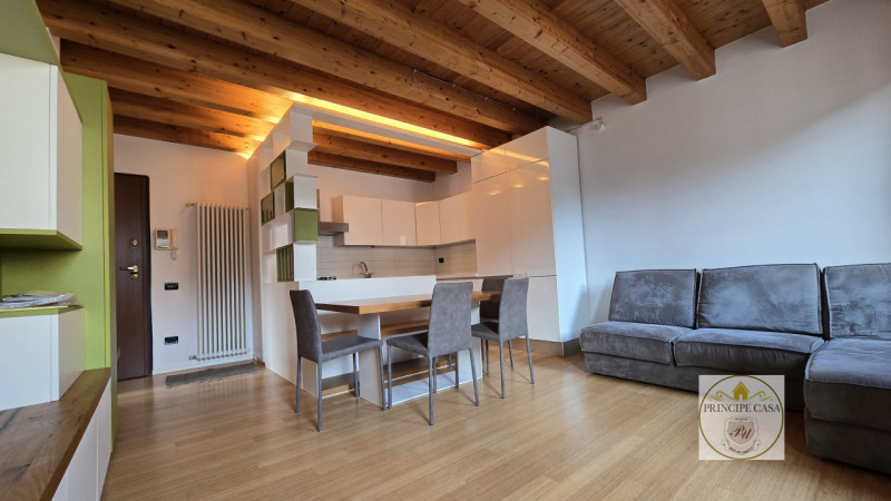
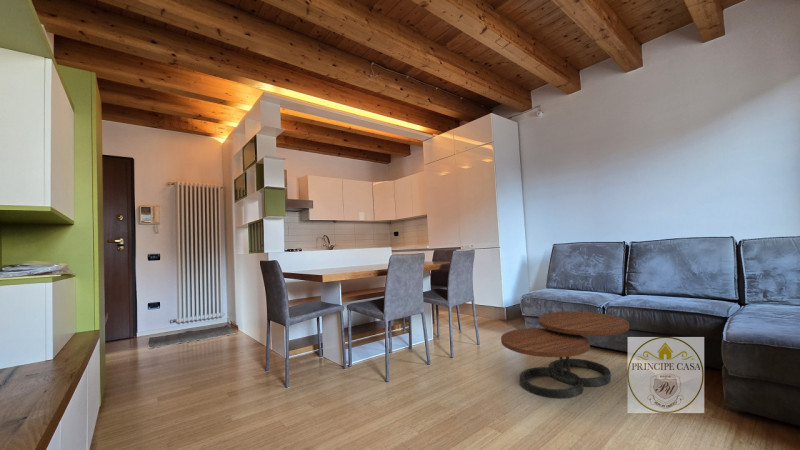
+ coffee table (565, 352)
